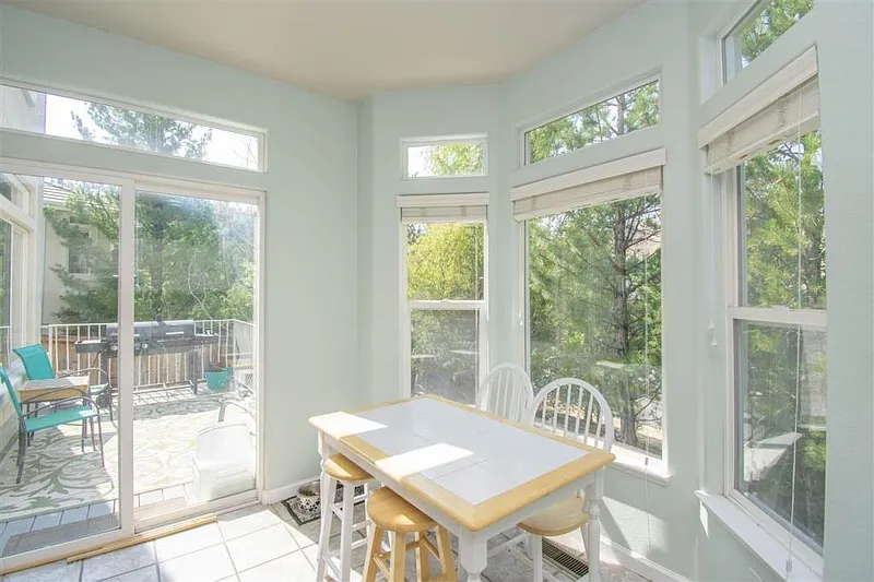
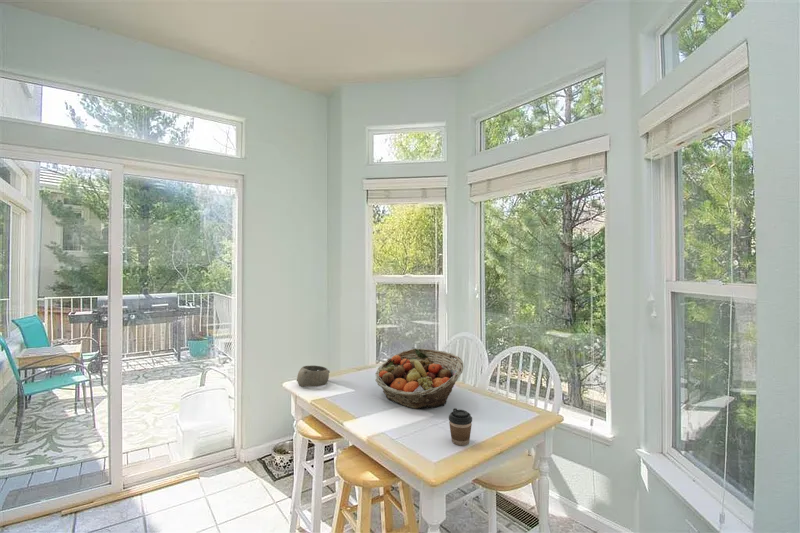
+ fruit basket (418, 376)
+ bowl (313, 375)
+ coffee cup (460, 425)
